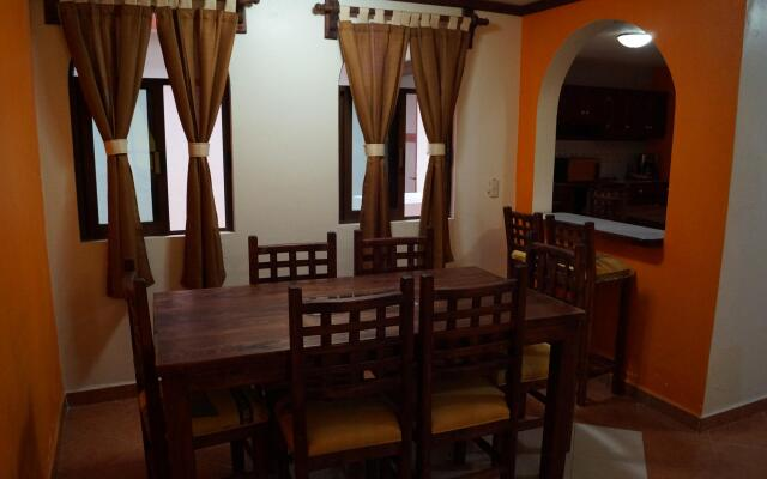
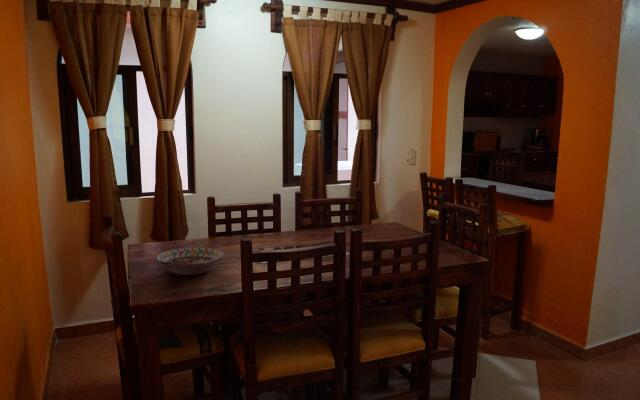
+ decorative bowl (190, 262)
